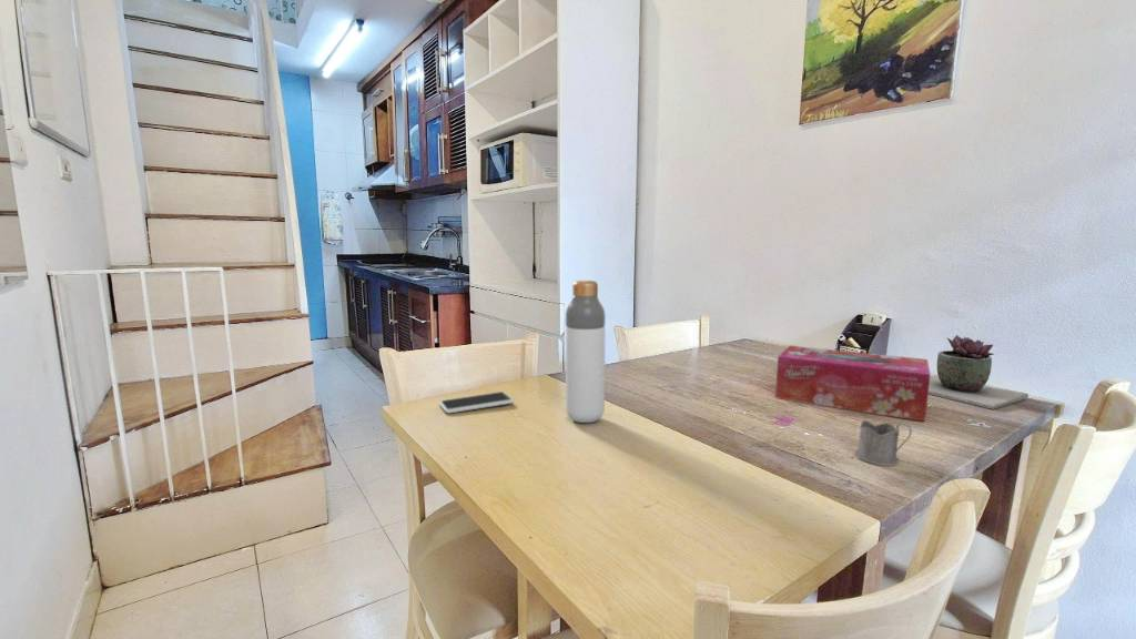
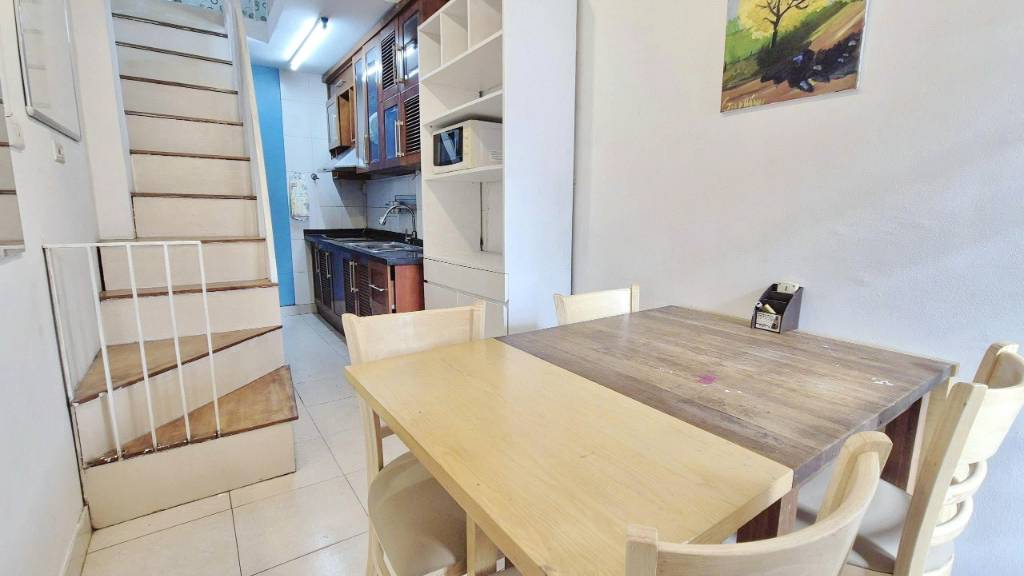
- succulent plant (964, 364)
- bottle (585, 351)
- tea glass holder (882, 433)
- tissue box (850, 378)
- smartphone (476, 402)
